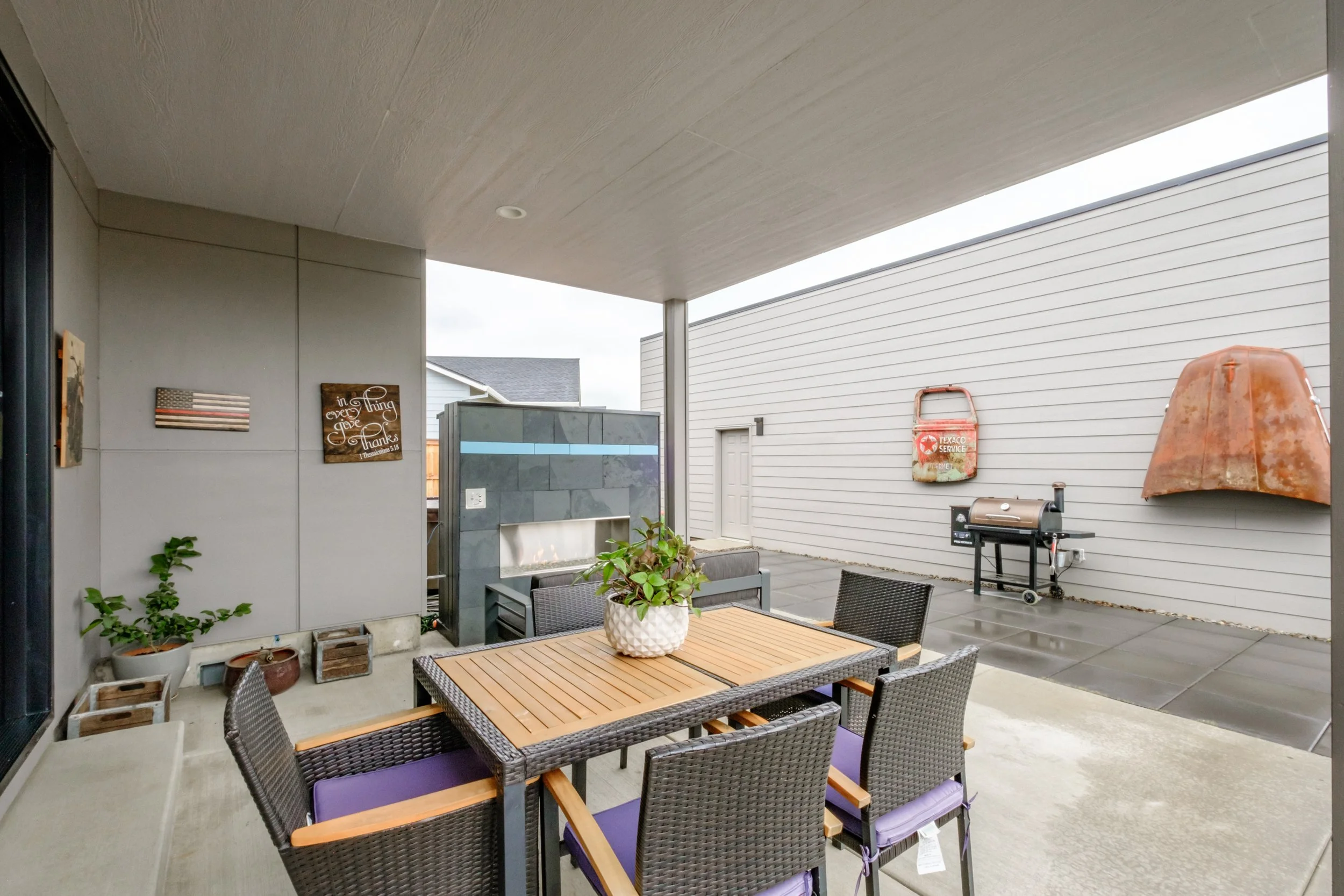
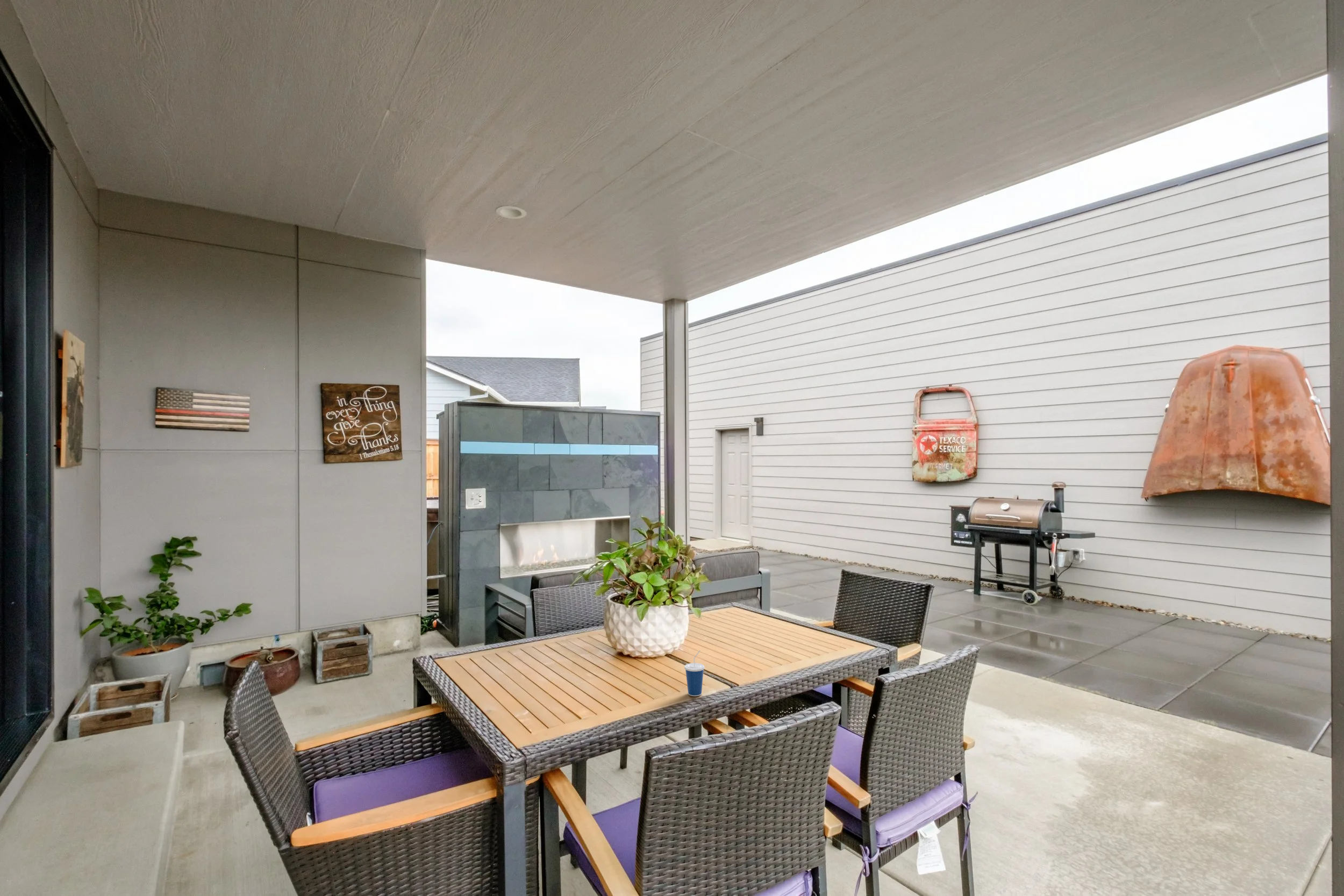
+ cup (694, 672)
